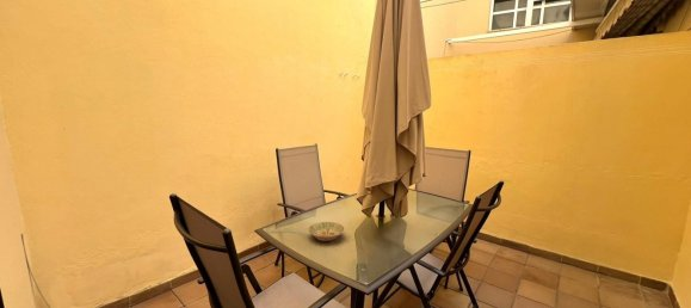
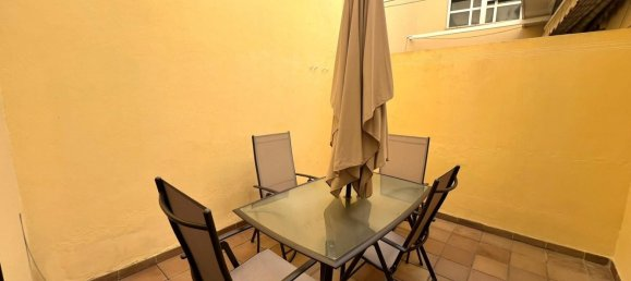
- bowl (326, 233)
